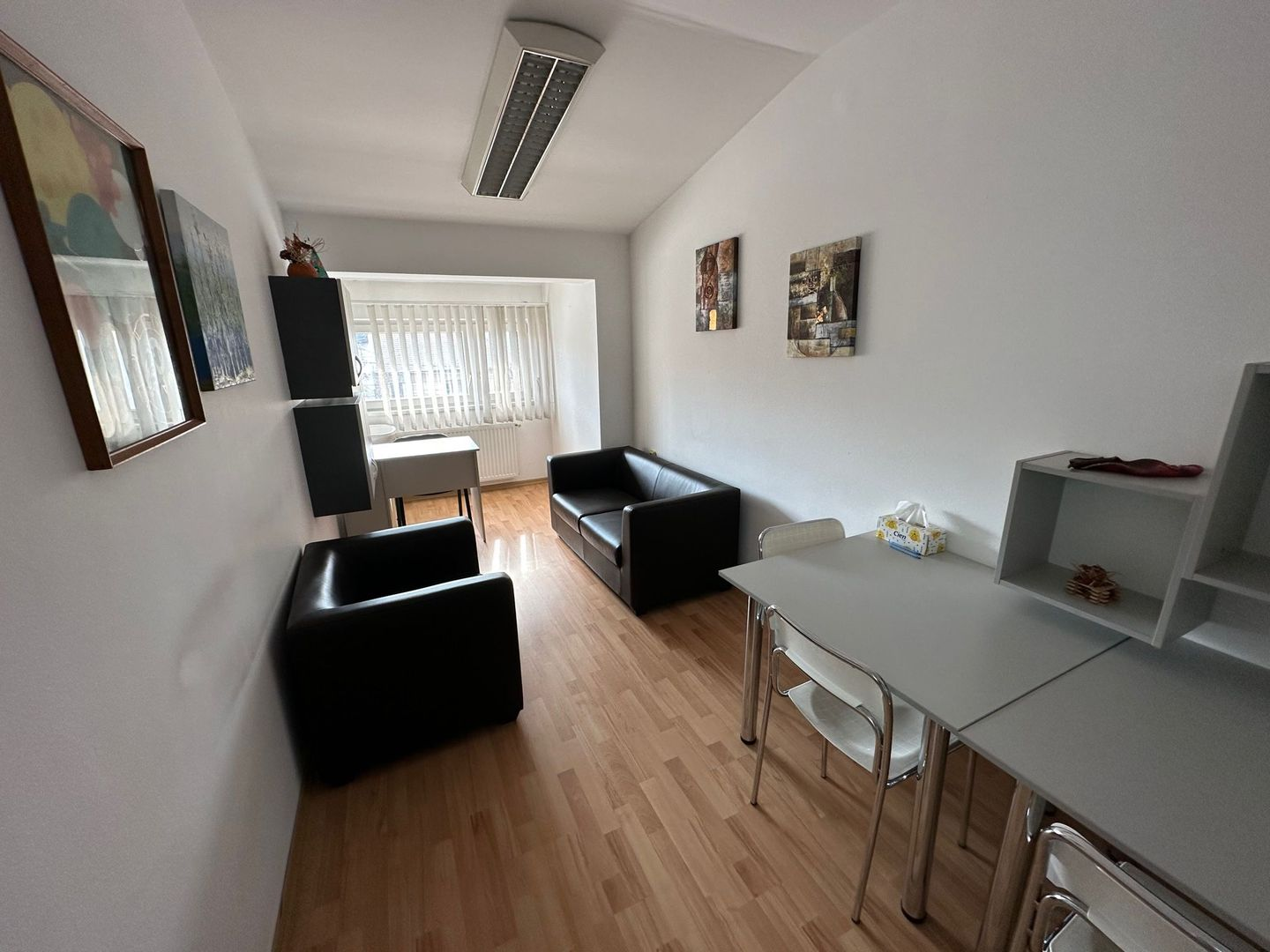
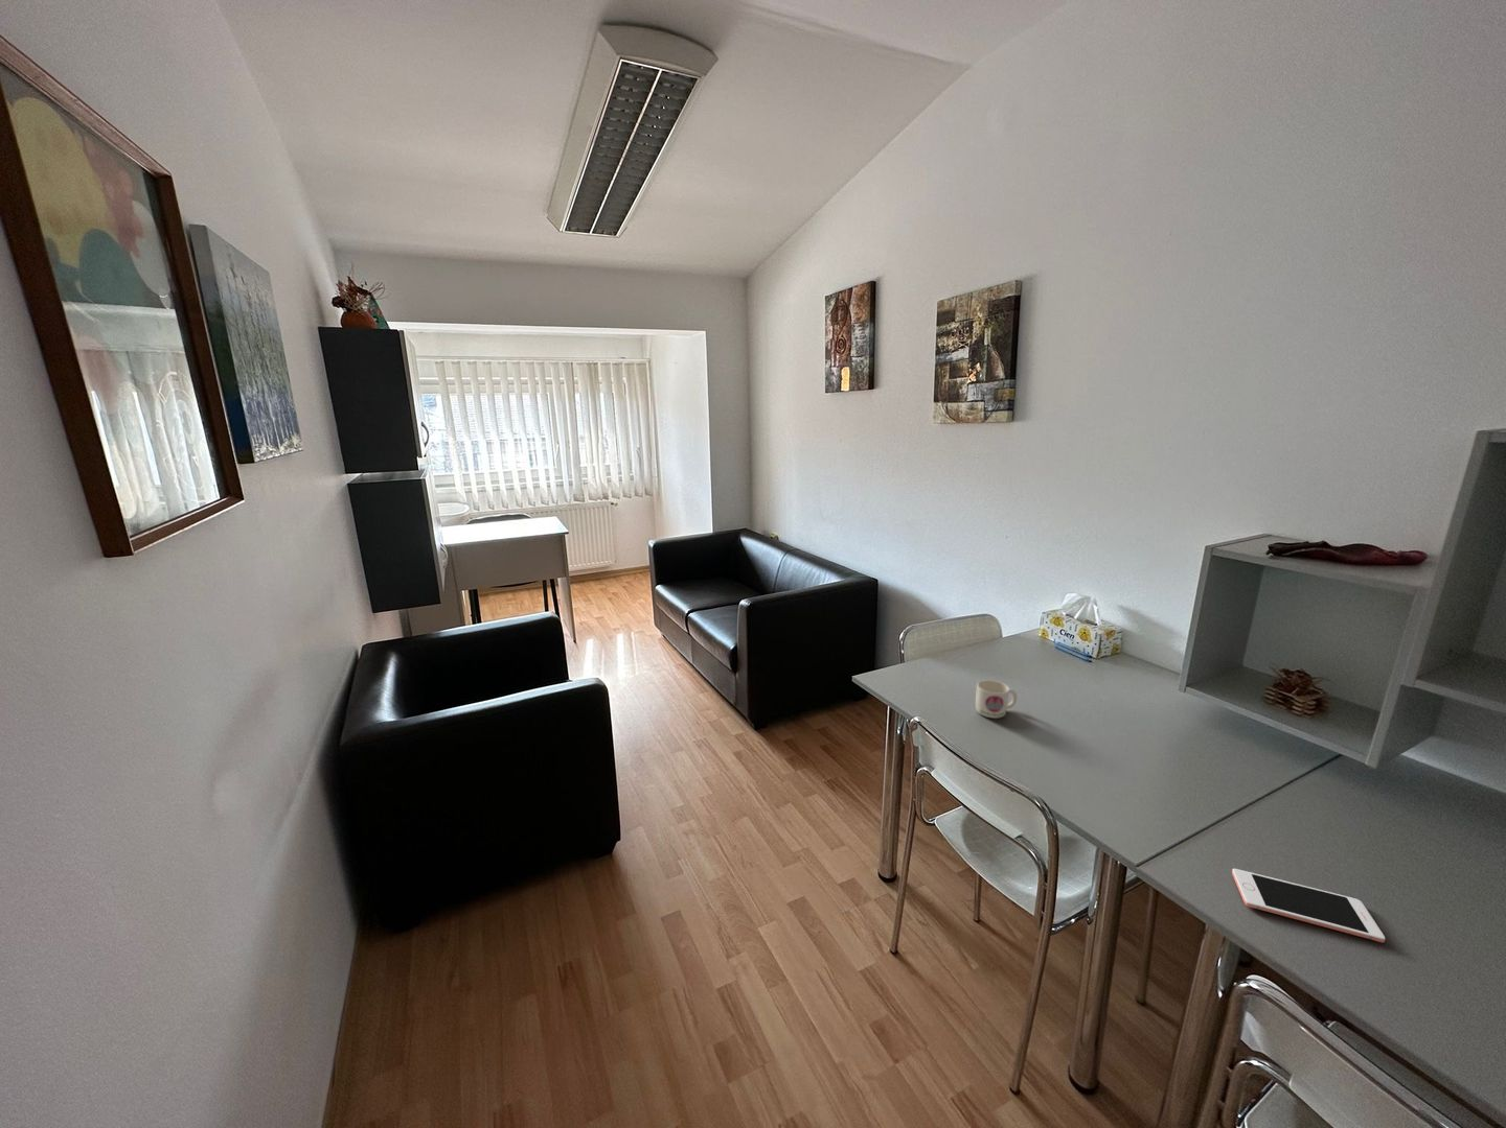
+ cell phone (1302, 903)
+ mug (996, 698)
